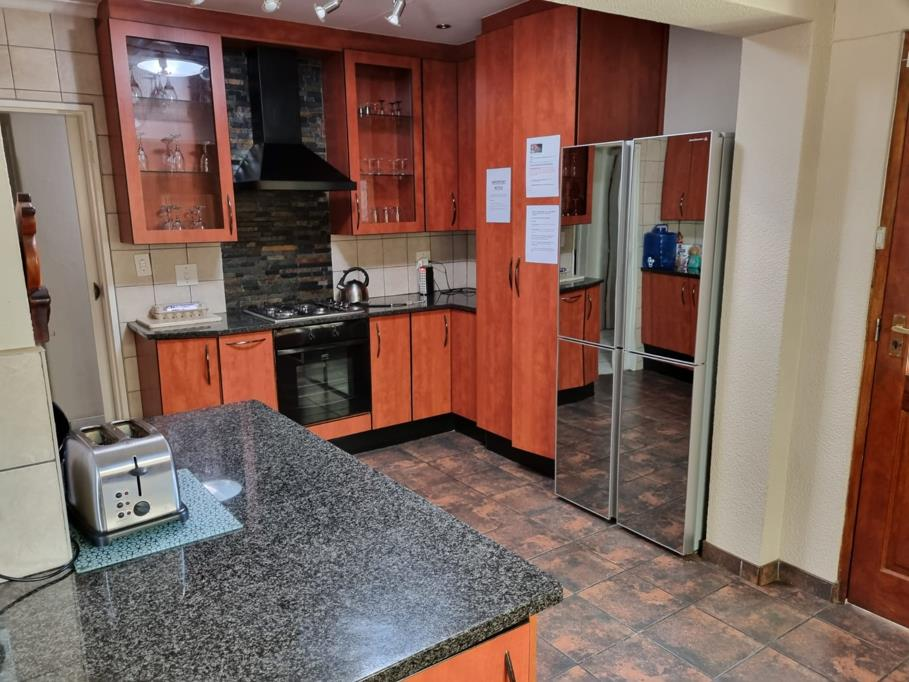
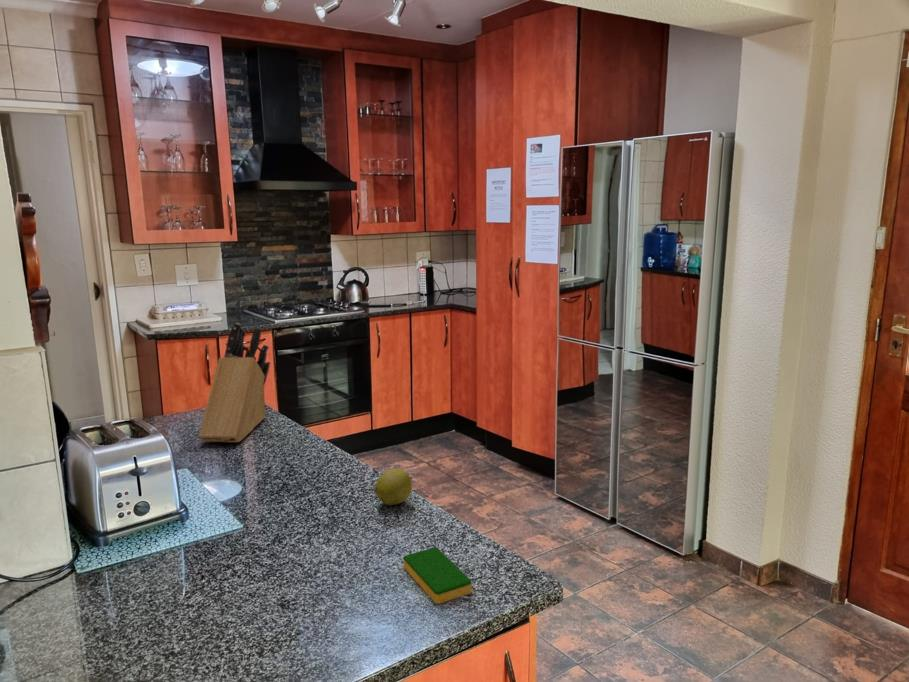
+ dish sponge (436, 573)
+ knife block (236, 378)
+ apple (393, 486)
